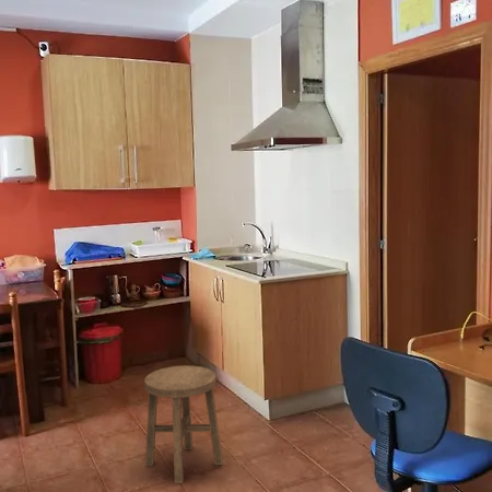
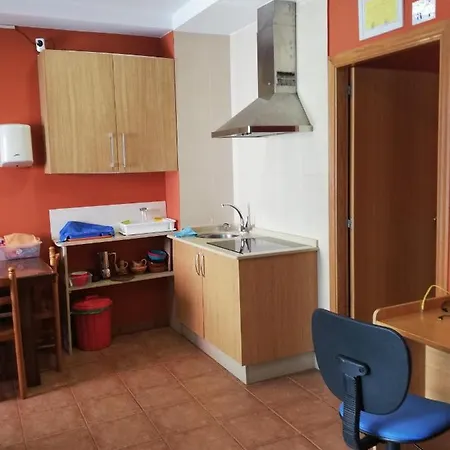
- stool (181, 420)
